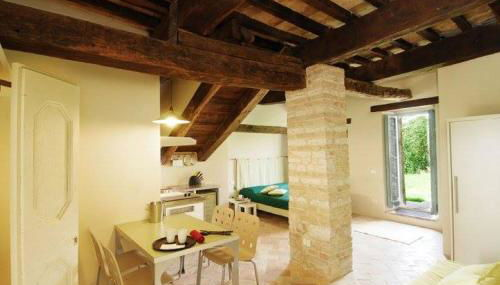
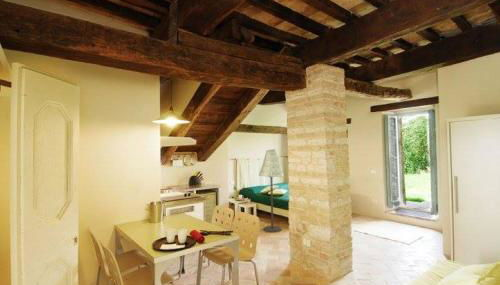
+ floor lamp (271, 189)
